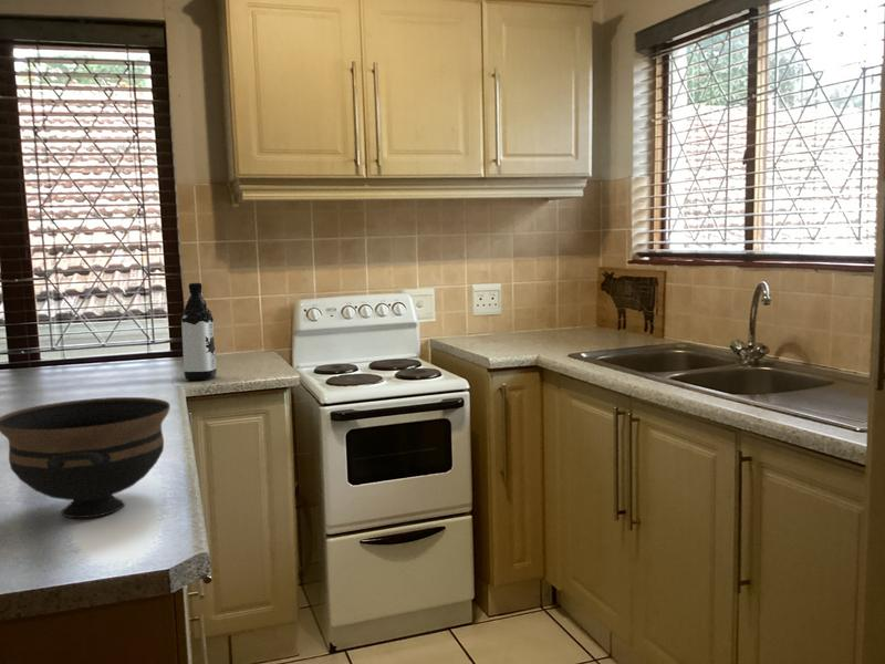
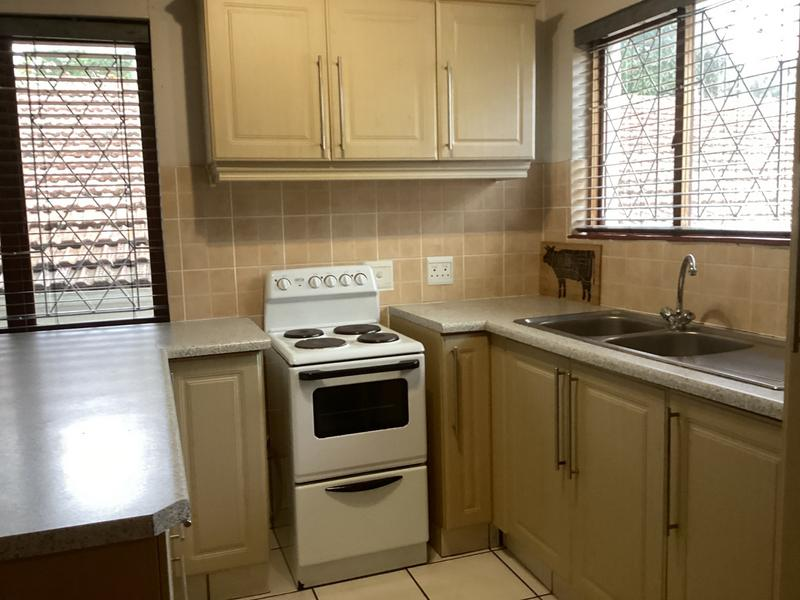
- bowl (90, 460)
- water bottle (197, 331)
